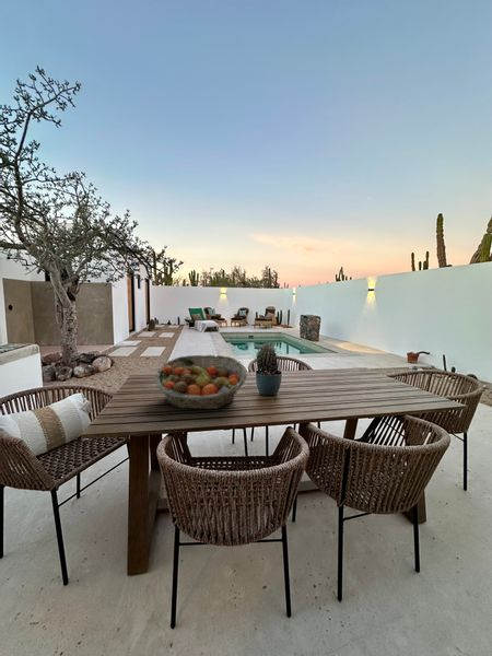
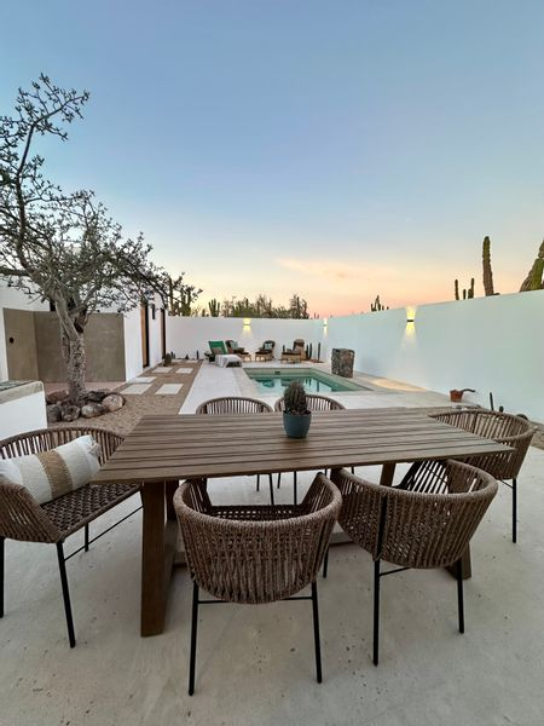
- fruit basket (201, 379)
